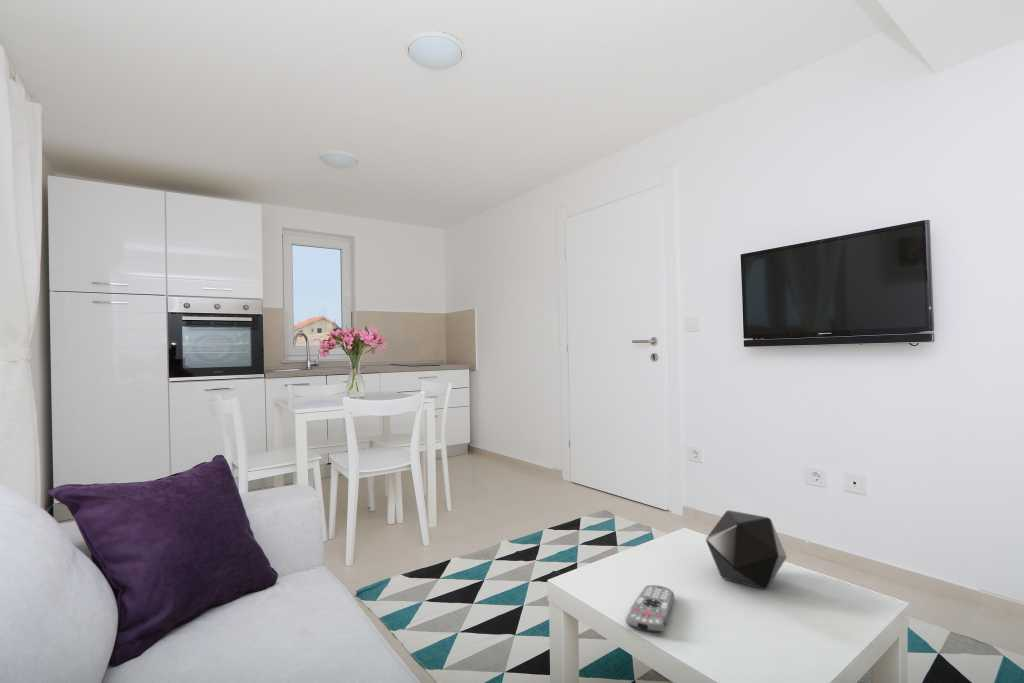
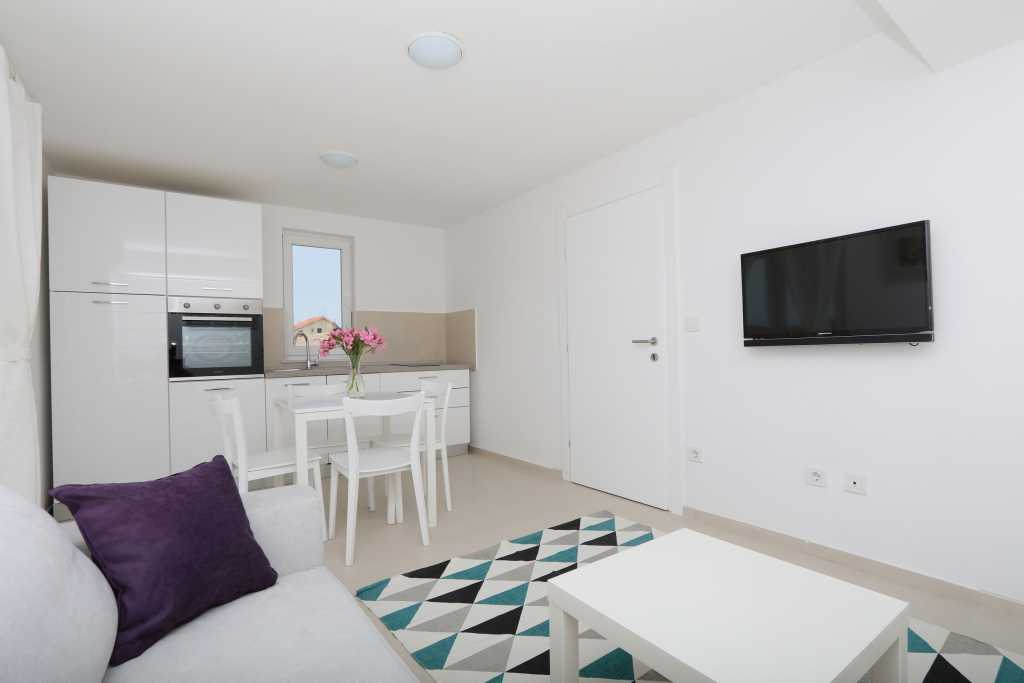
- remote control (652, 606)
- decorative tray (745, 548)
